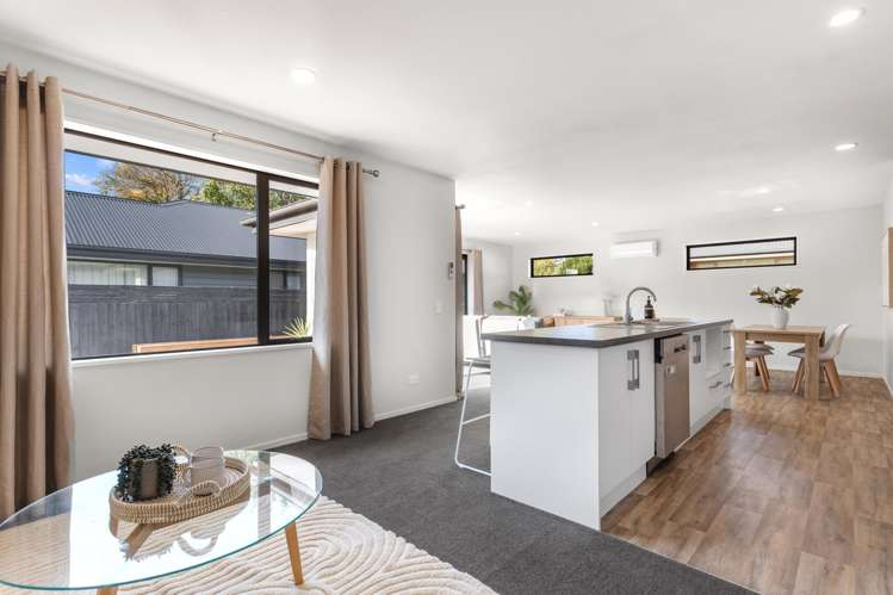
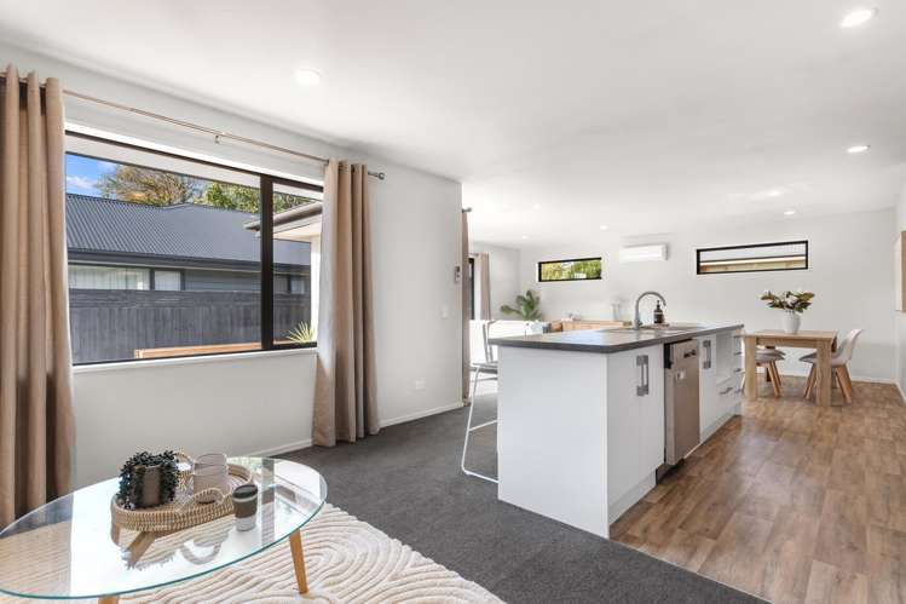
+ coffee cup (246, 506)
